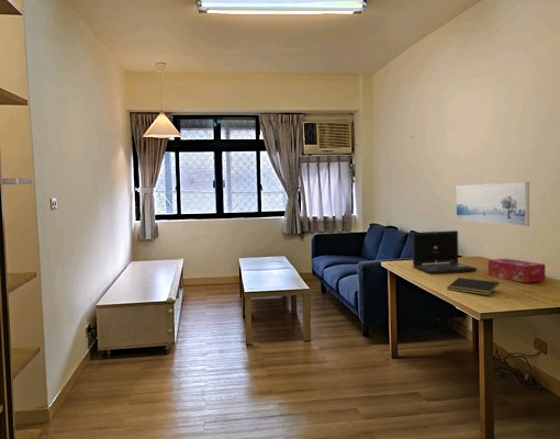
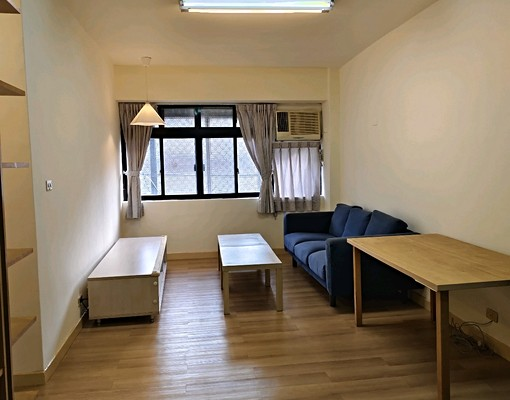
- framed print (488, 203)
- laptop (444, 250)
- notepad (472, 285)
- tissue box (515, 269)
